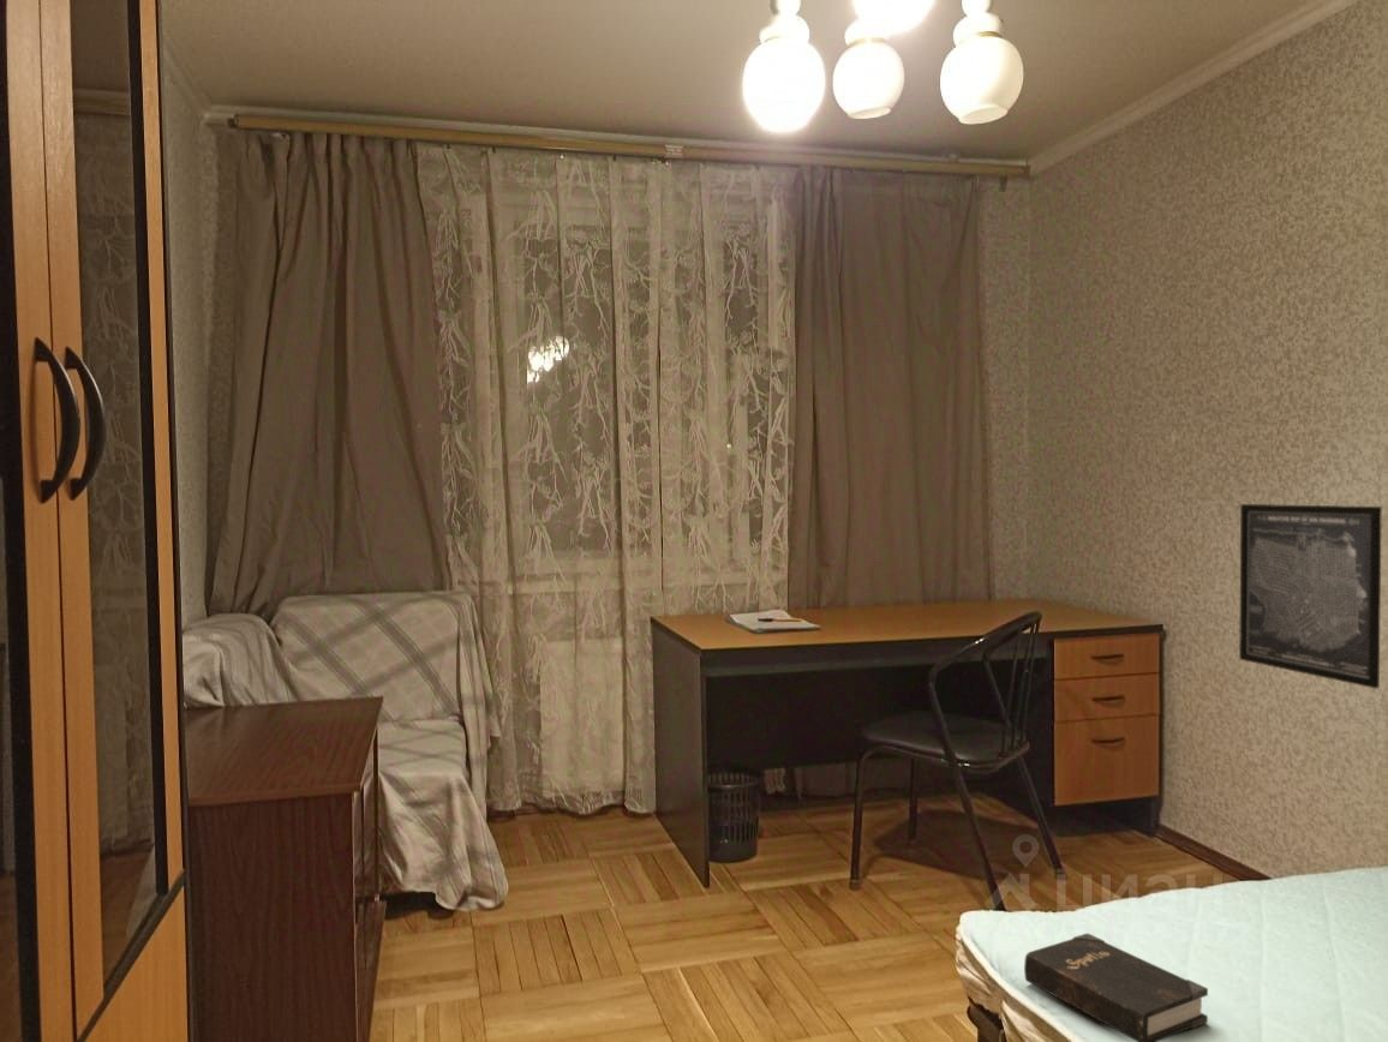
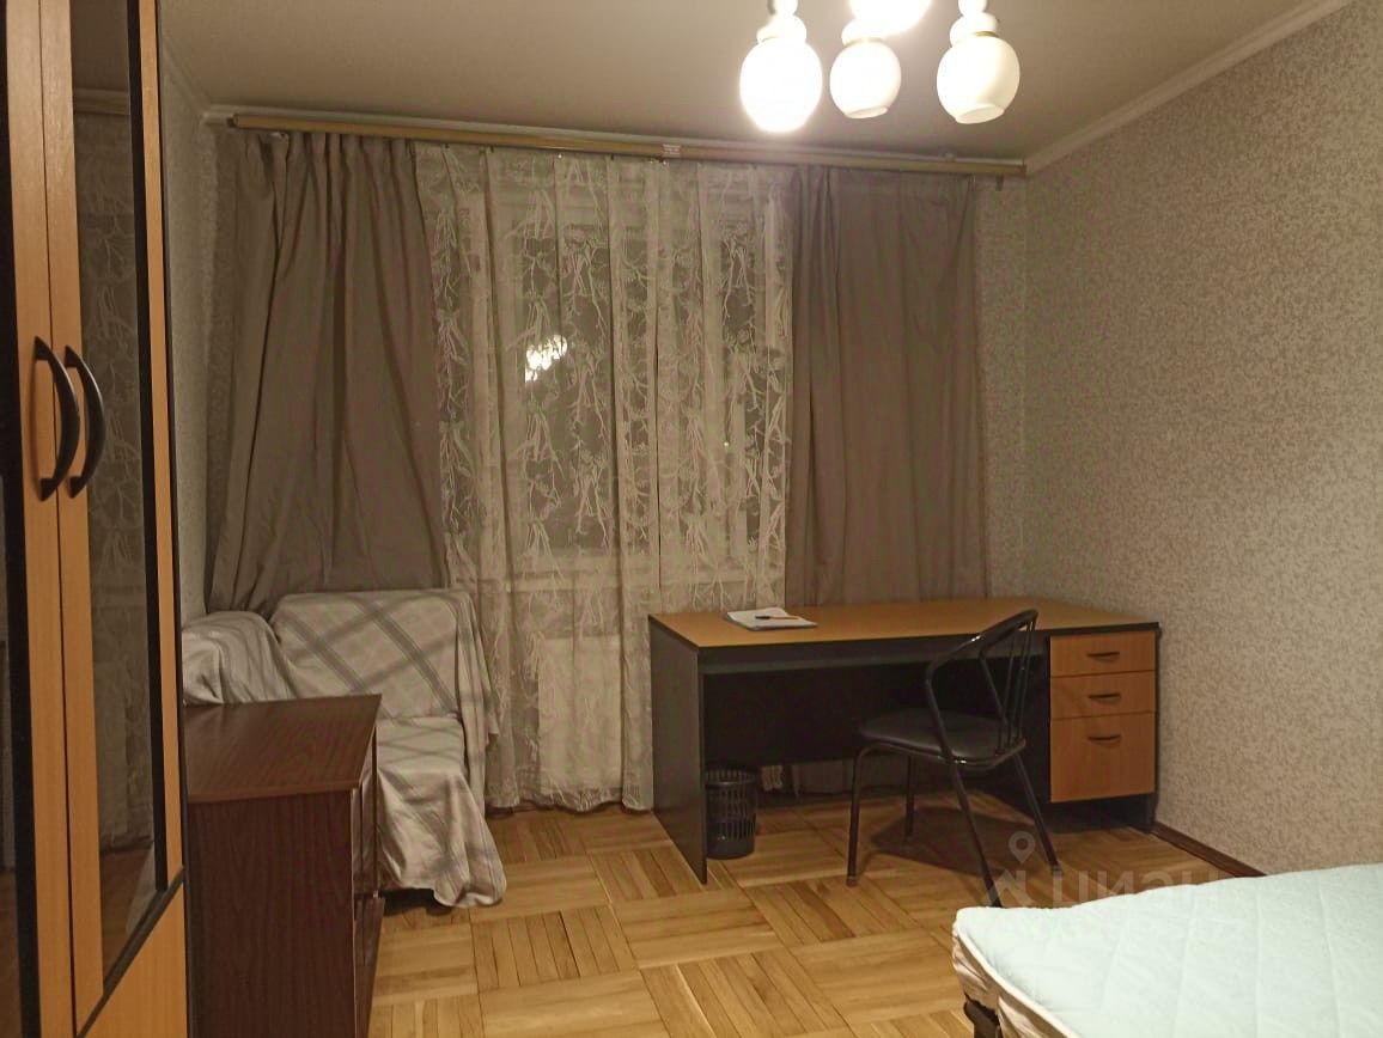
- hardback book (1112, 986)
- wall art (1304, 588)
